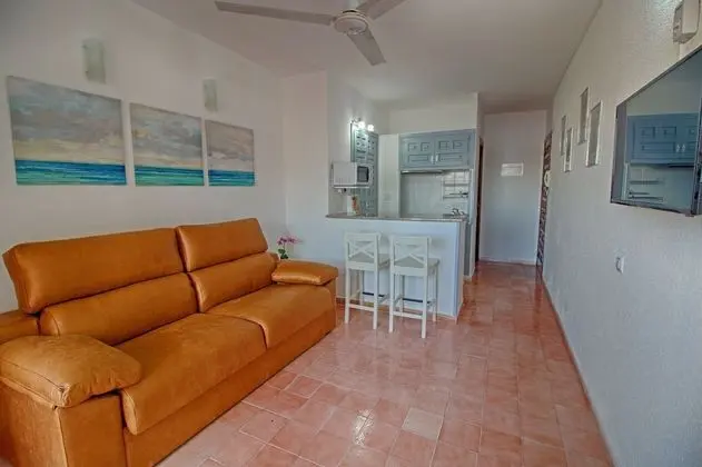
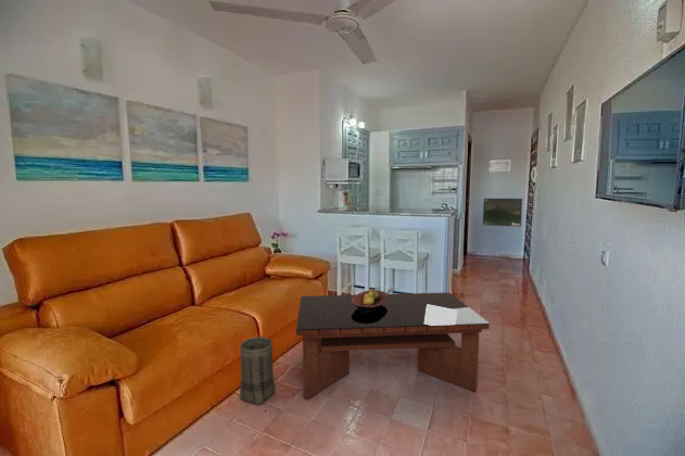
+ coffee table (383, 340)
+ basket (256, 369)
+ fruit bowl (369, 297)
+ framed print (502, 212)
